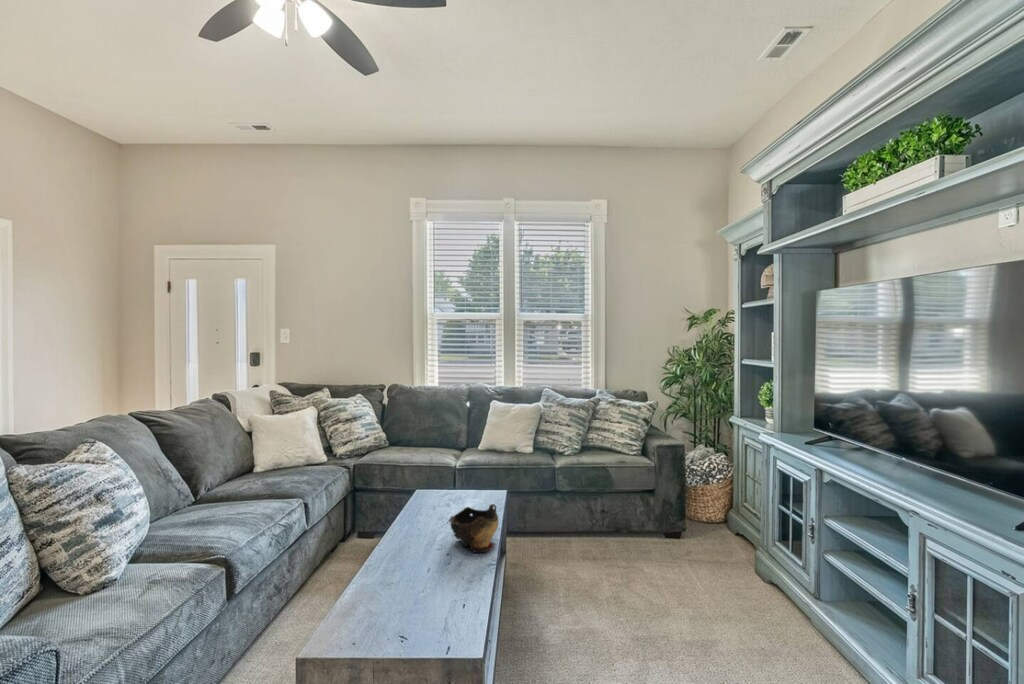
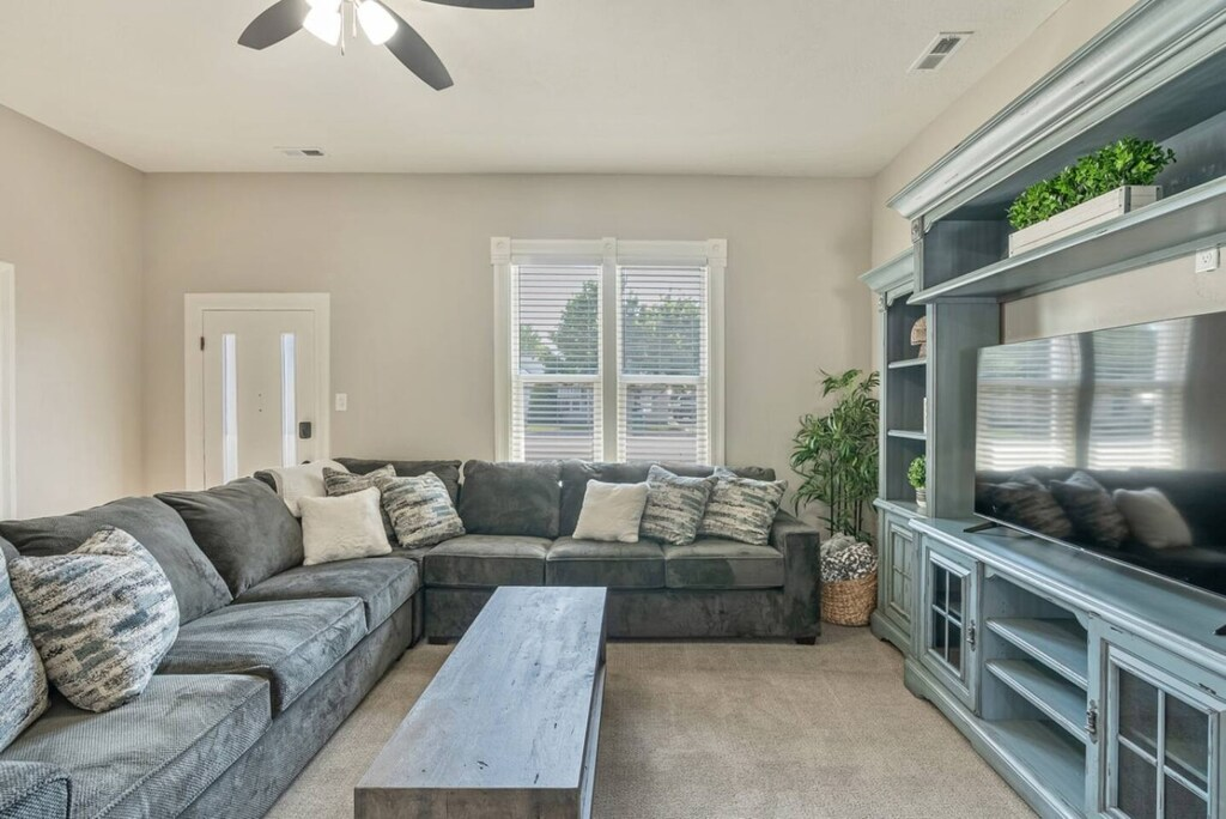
- decorative bowl (472, 526)
